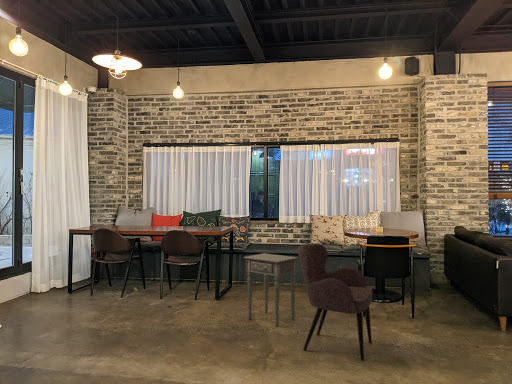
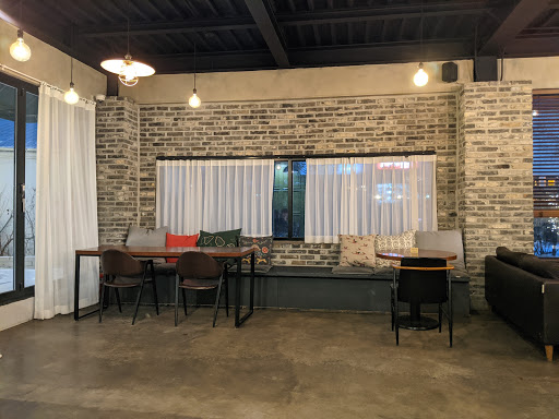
- armchair (333, 296)
- side table (267, 288)
